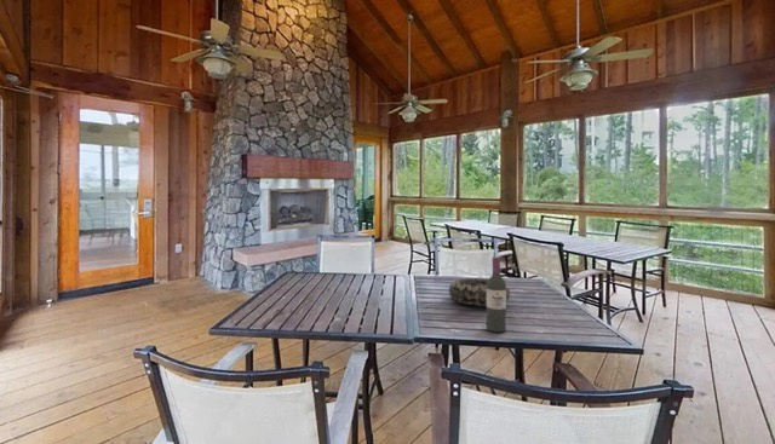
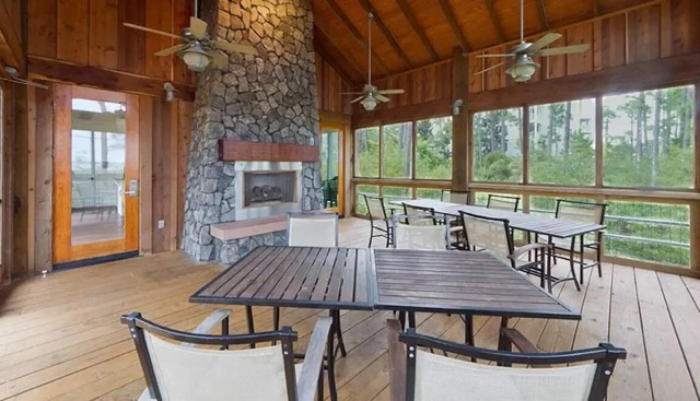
- decorative bowl (478, 292)
- wine bottle (495, 293)
